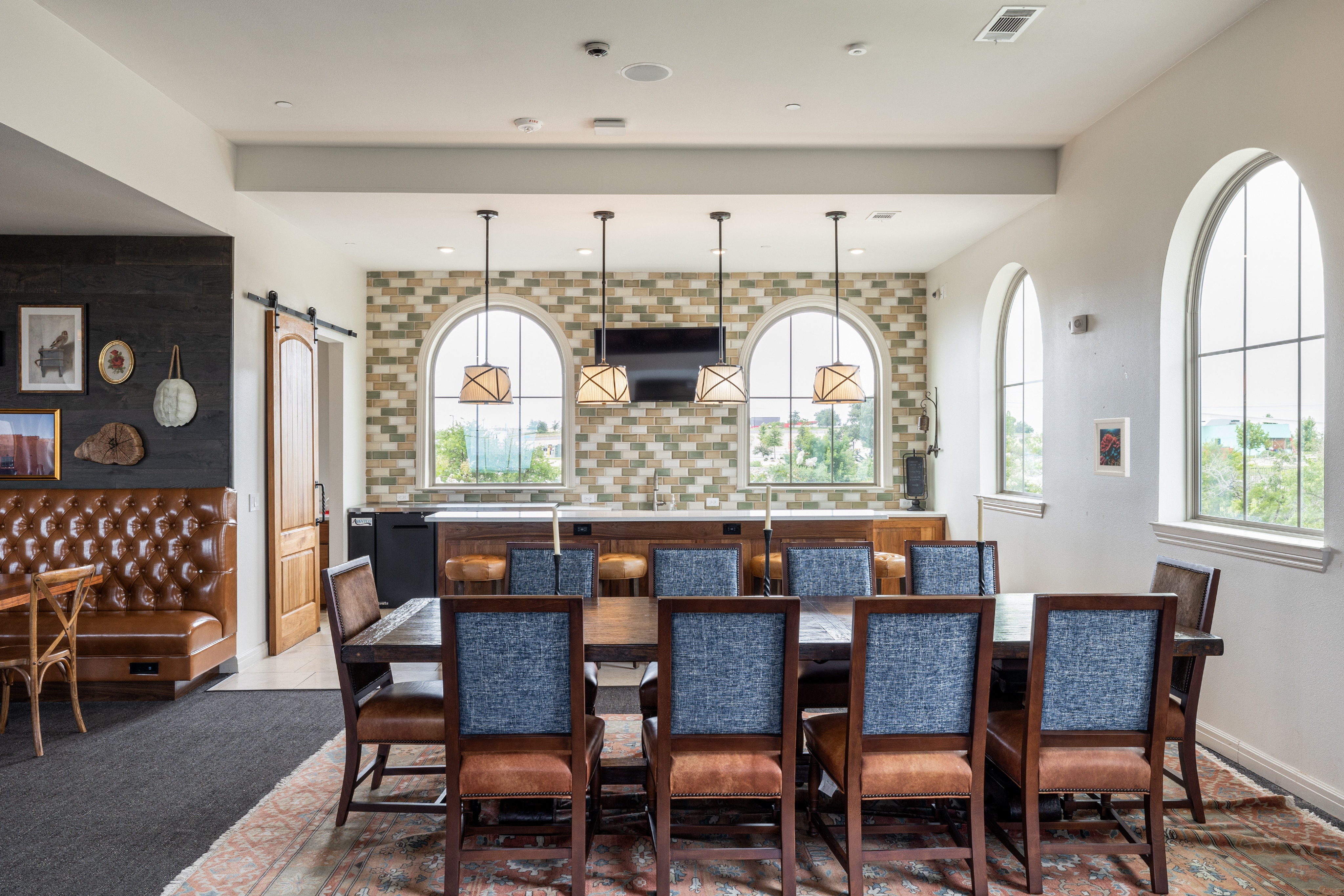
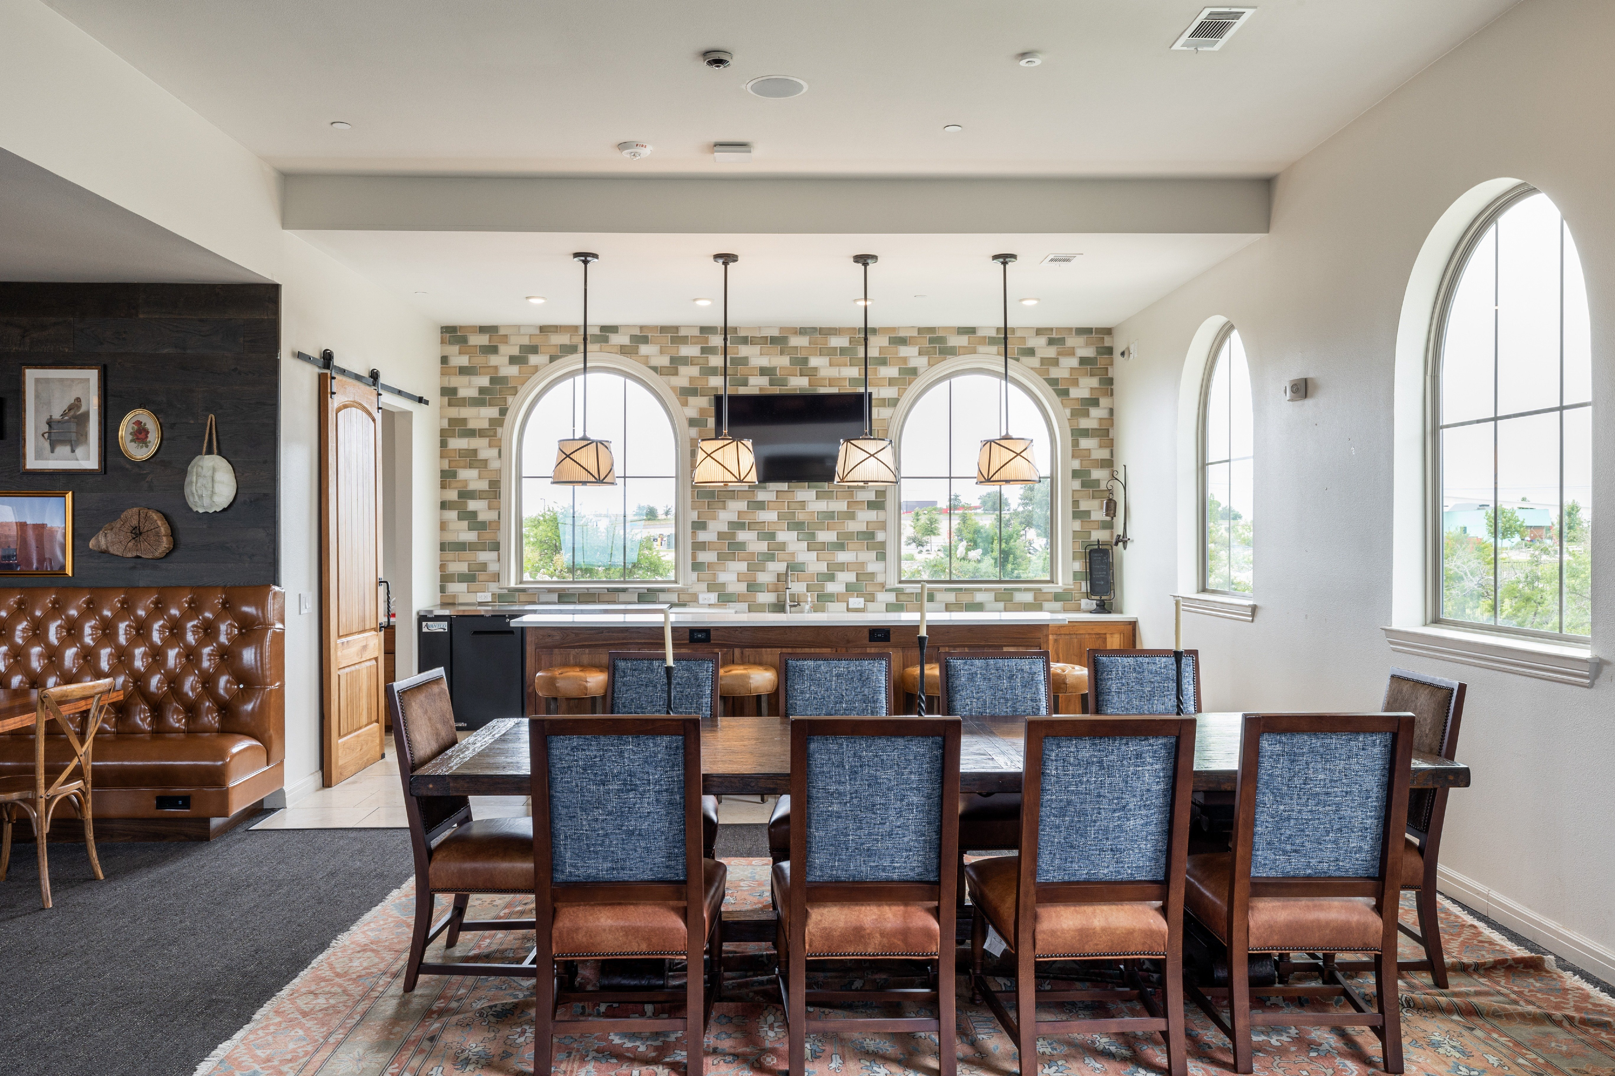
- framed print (1111, 447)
